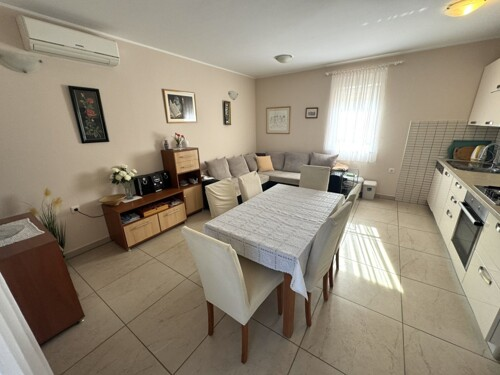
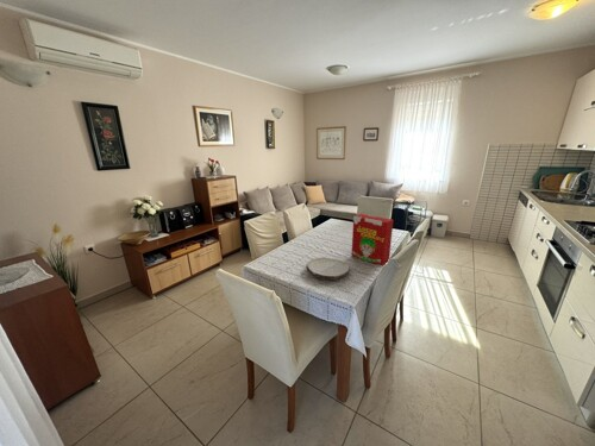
+ cereal box (370, 238)
+ plate (327, 268)
